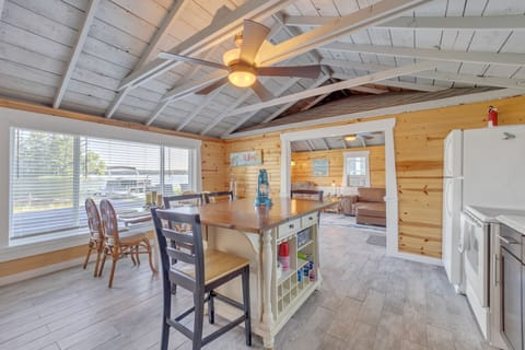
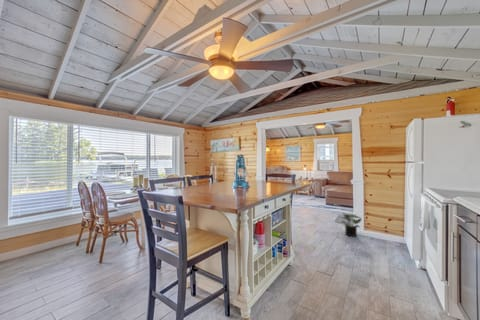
+ potted plant (348, 224)
